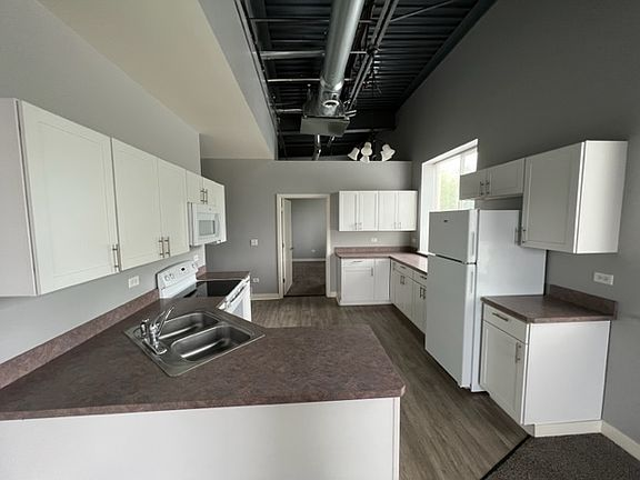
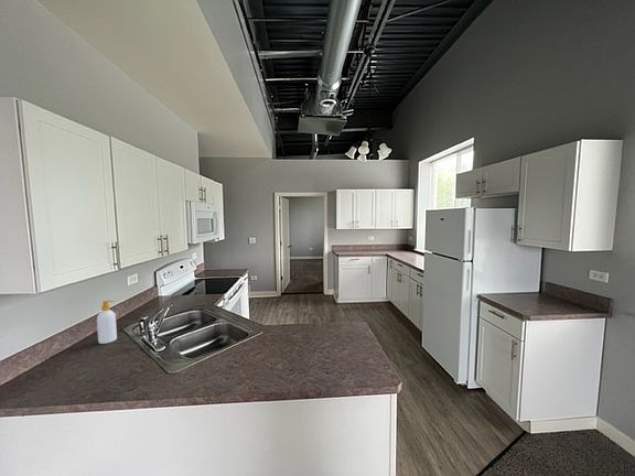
+ soap bottle (107, 321)
